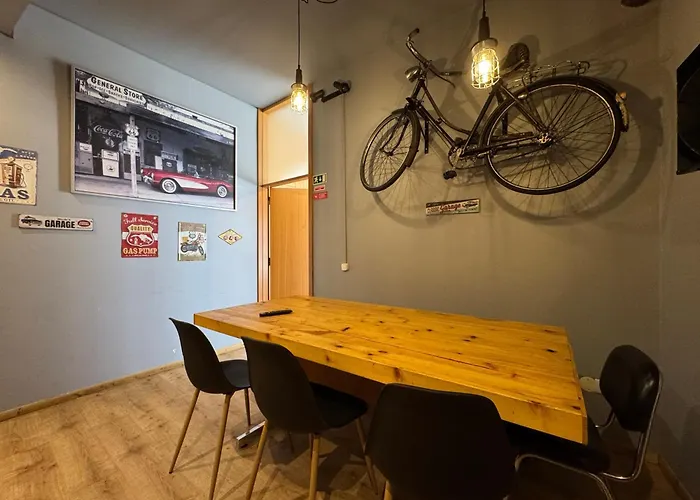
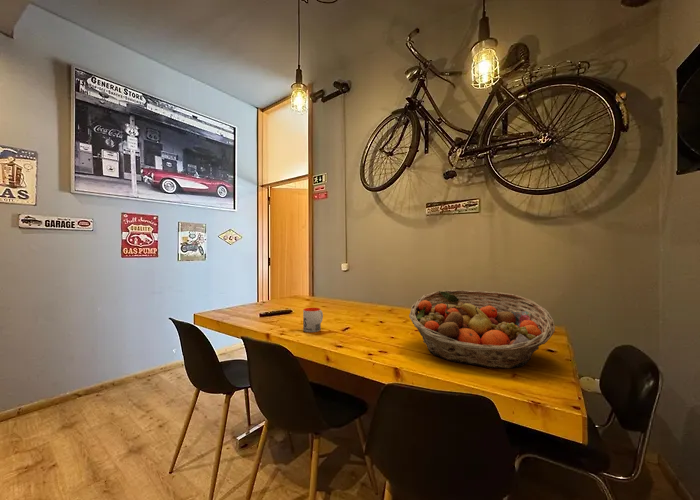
+ mug (314, 318)
+ fruit basket (475, 324)
